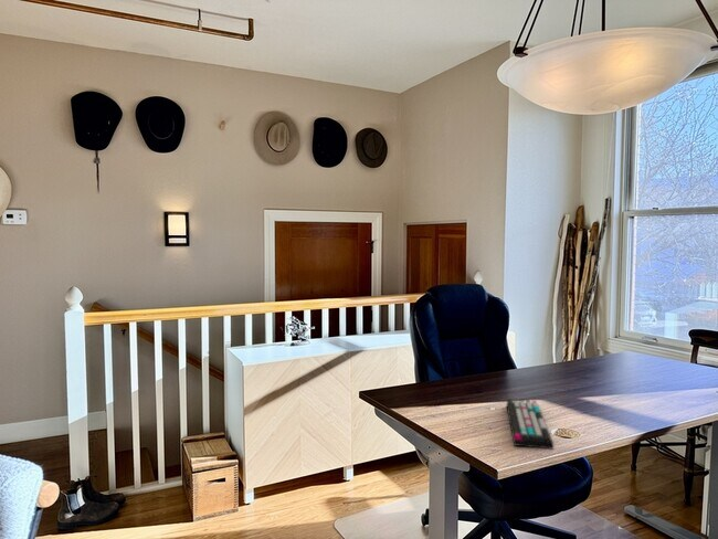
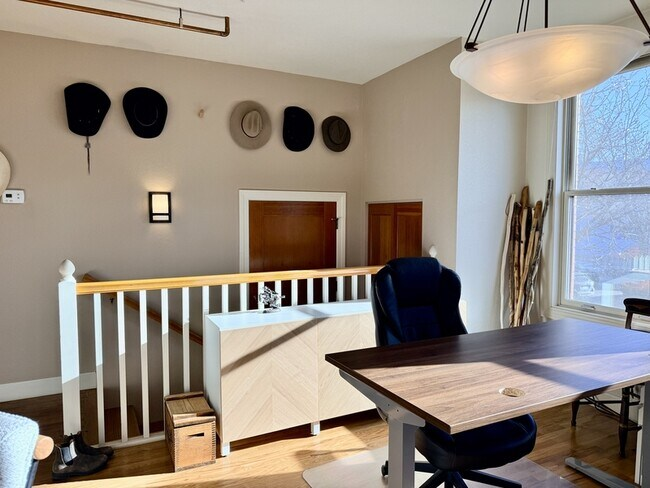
- keyboard (515, 420)
